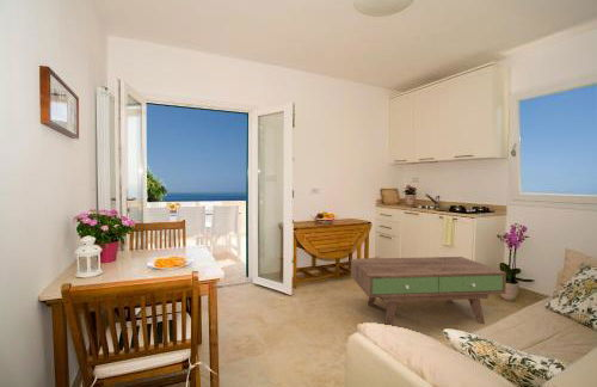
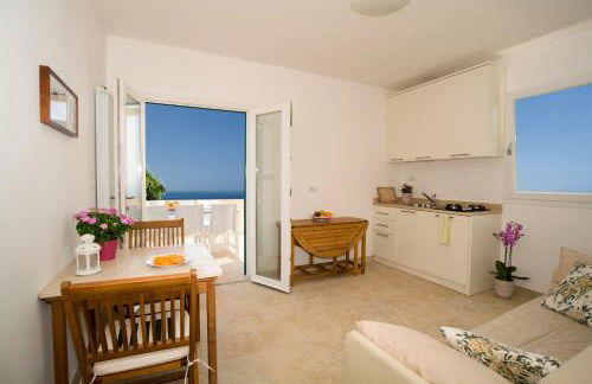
- coffee table (421, 289)
